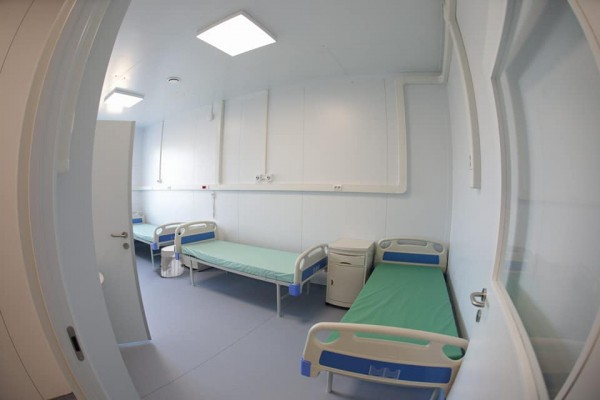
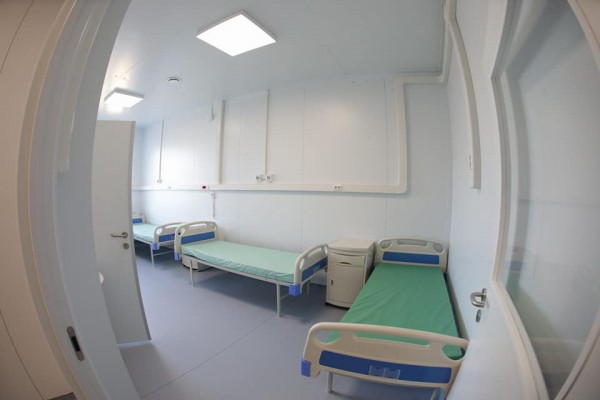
- waste bin (172, 259)
